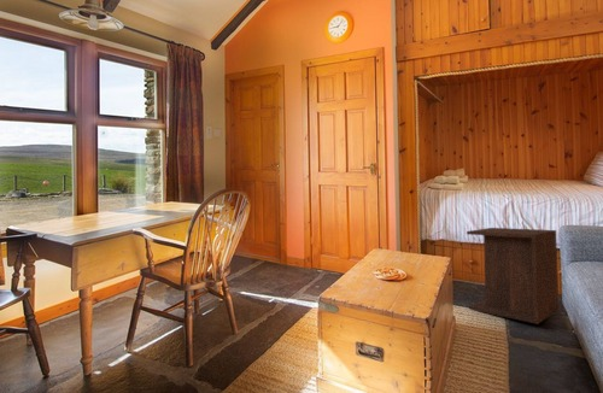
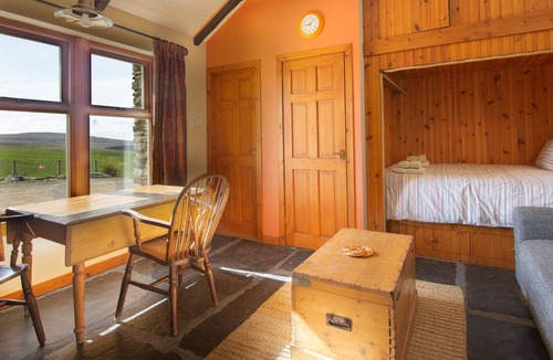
- nightstand (511, 270)
